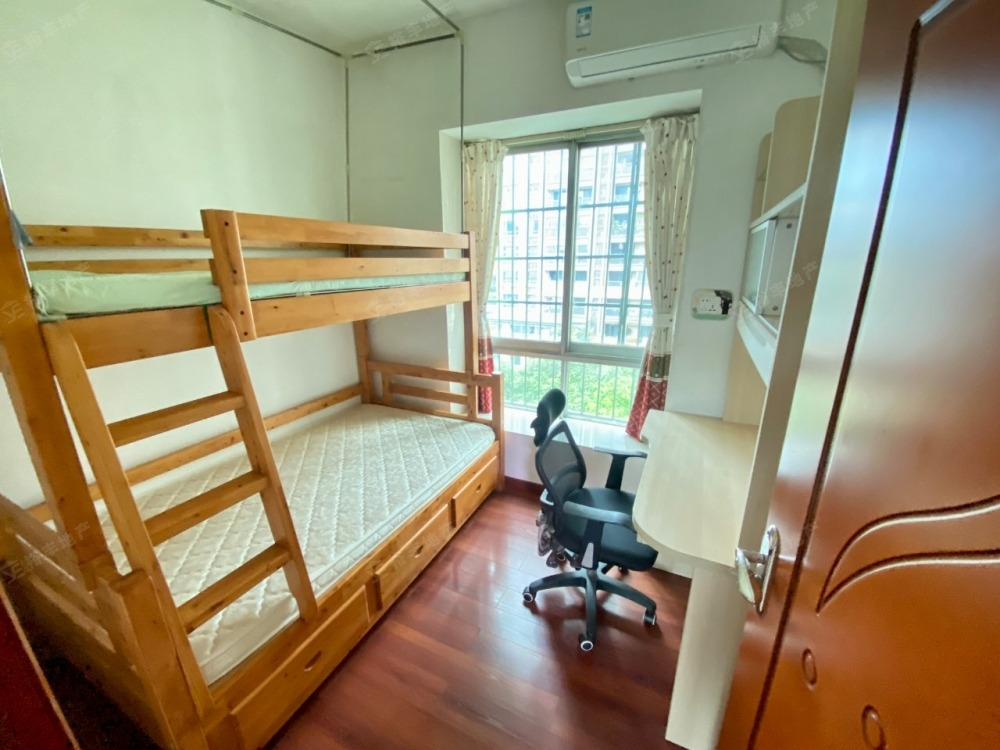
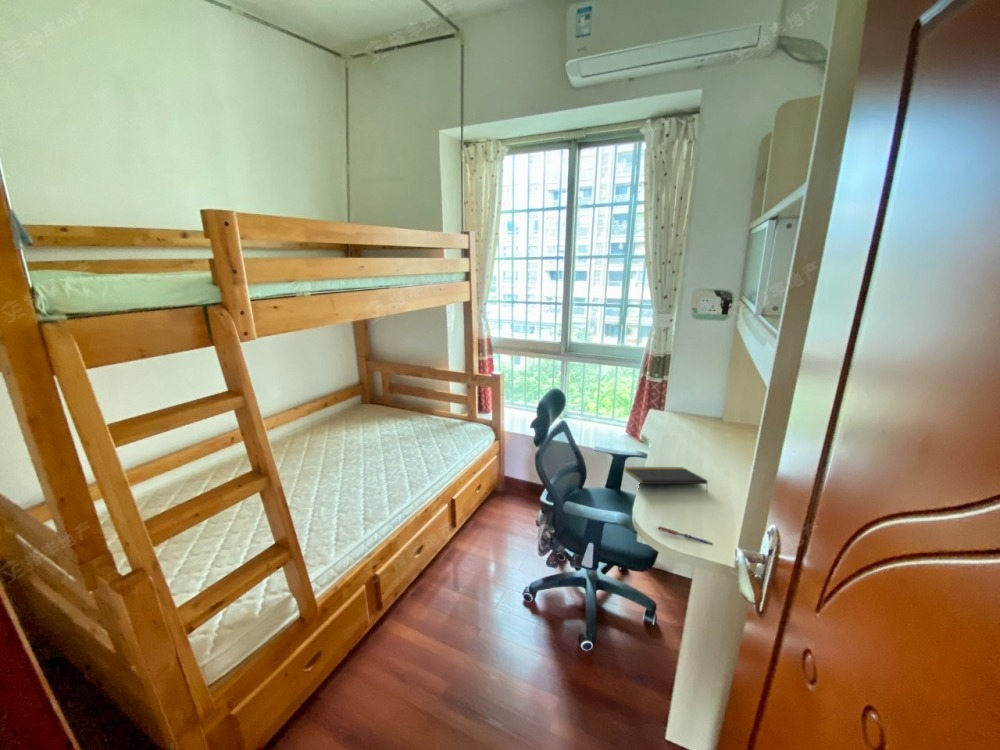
+ pen (684, 534)
+ notepad (663, 475)
